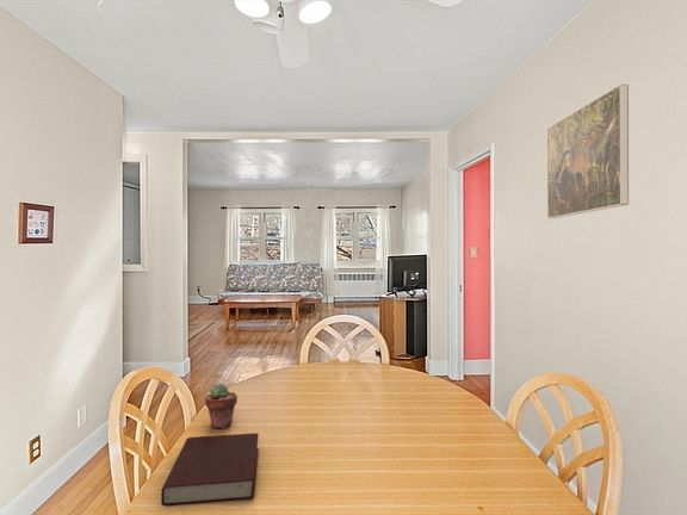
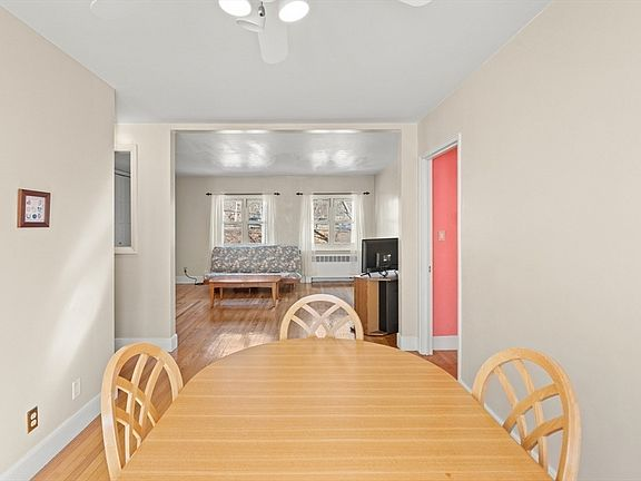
- book (216, 465)
- potted succulent (221, 404)
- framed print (582, 161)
